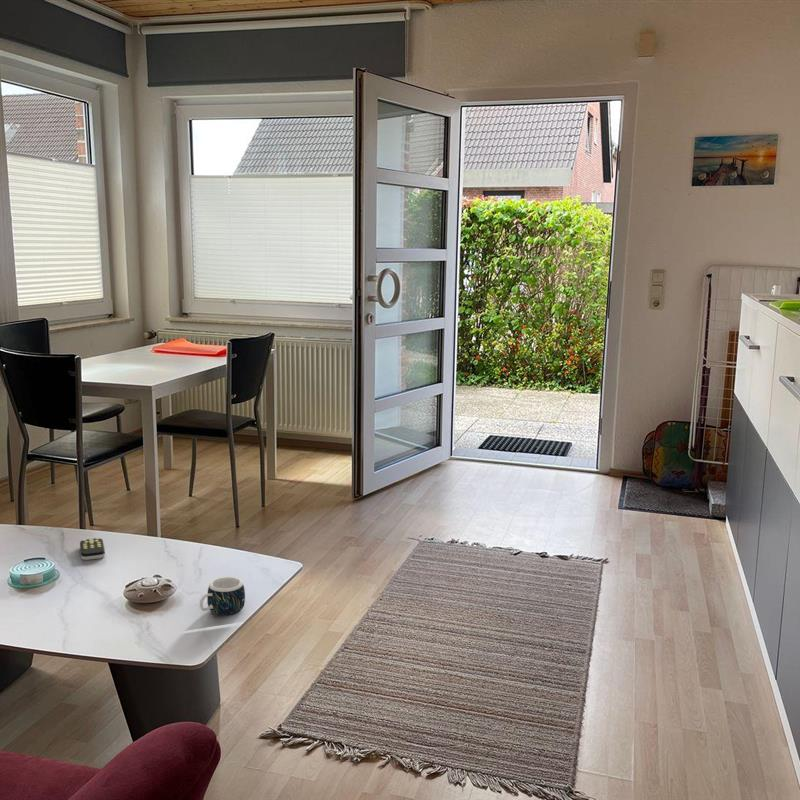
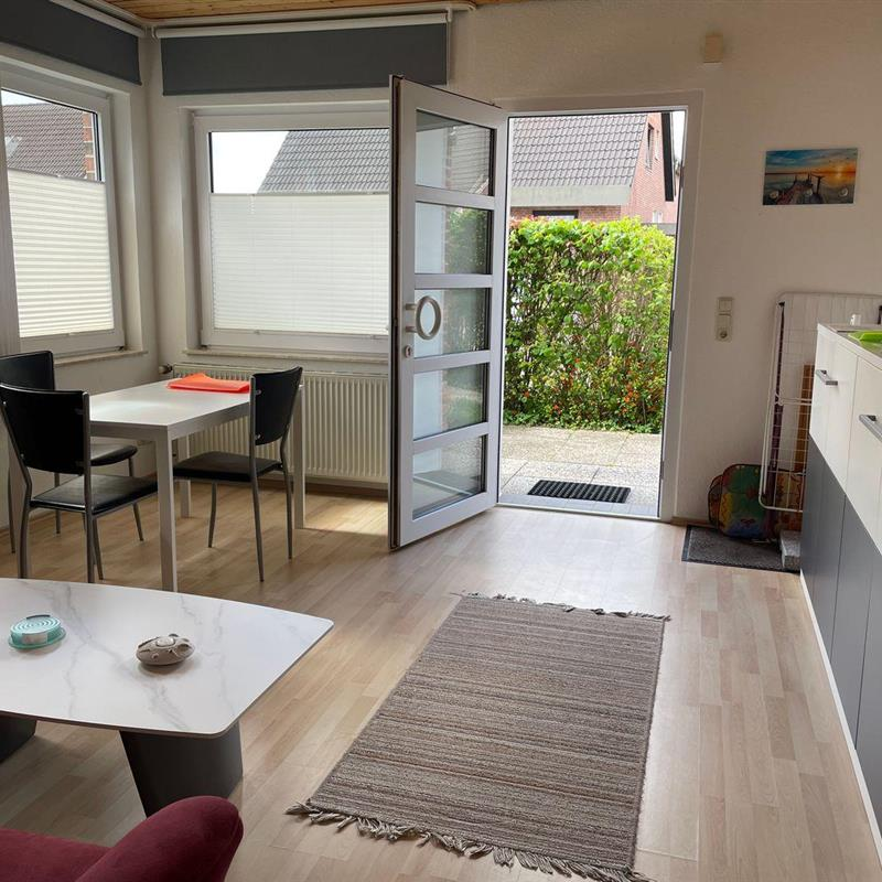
- mug (221, 598)
- remote control (92, 548)
